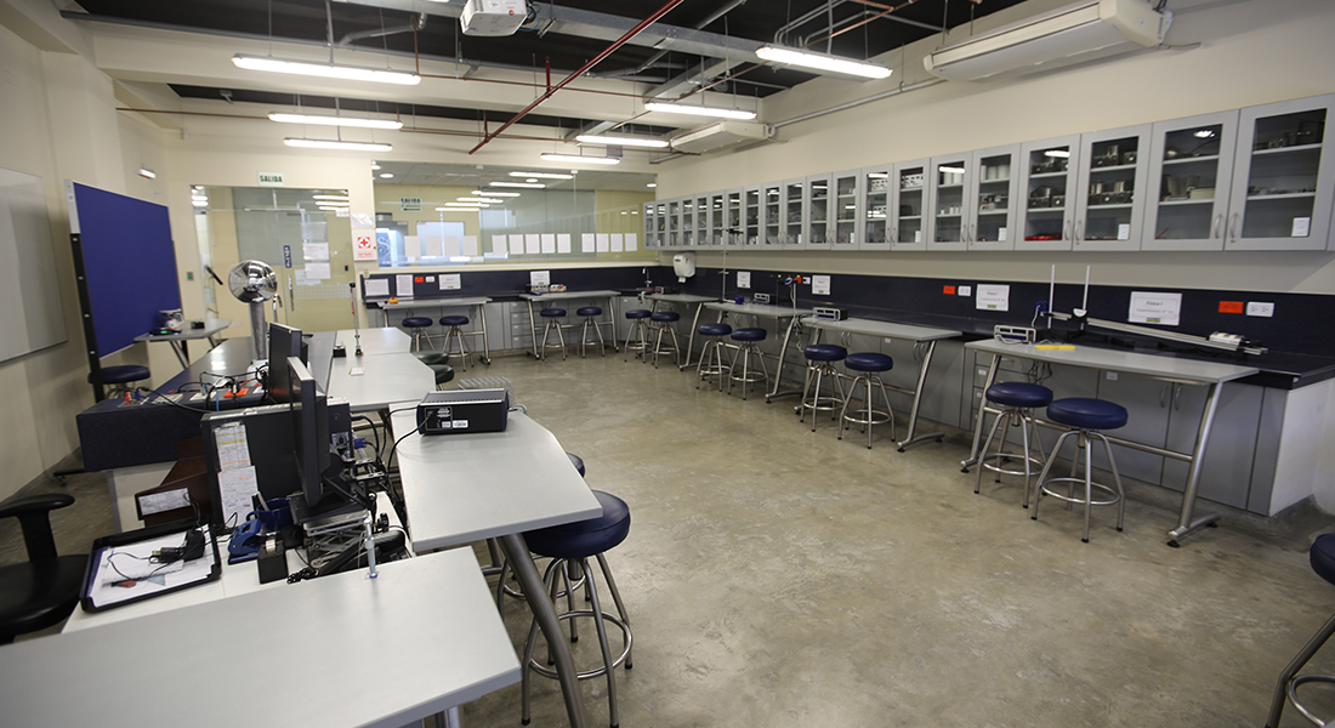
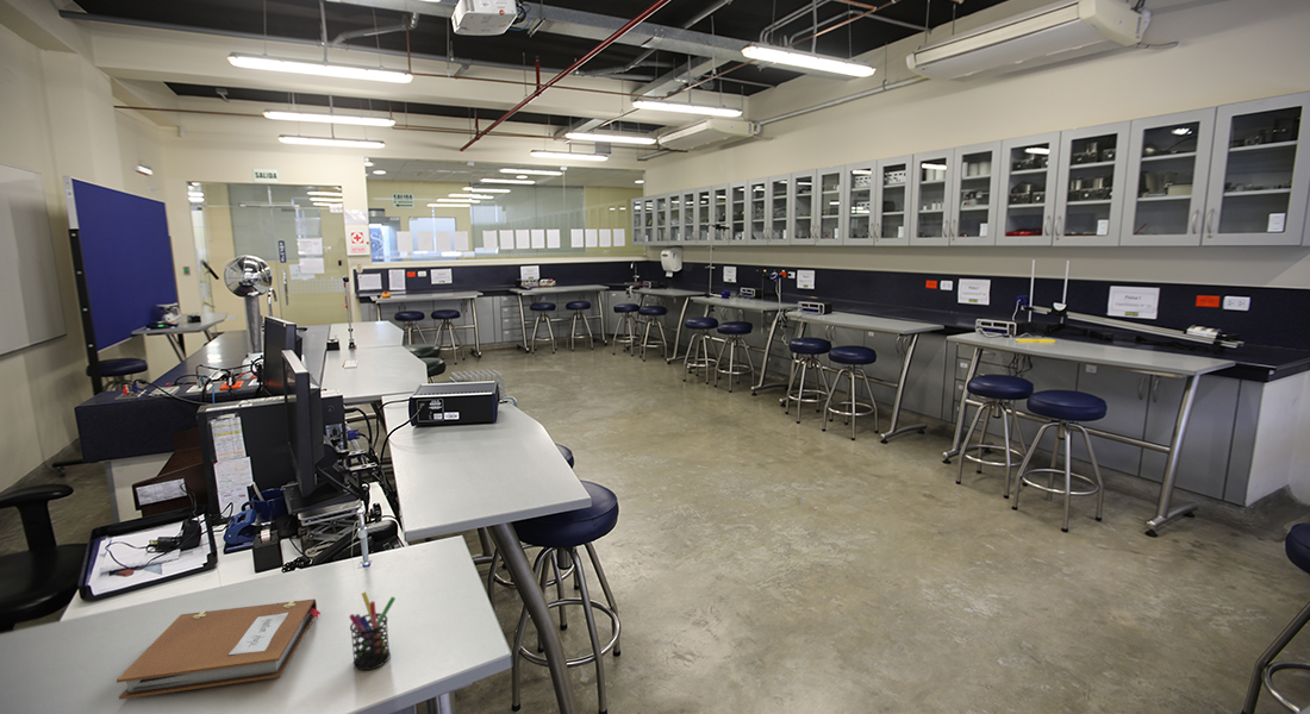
+ notebook (232, 641)
+ pen holder (374, 626)
